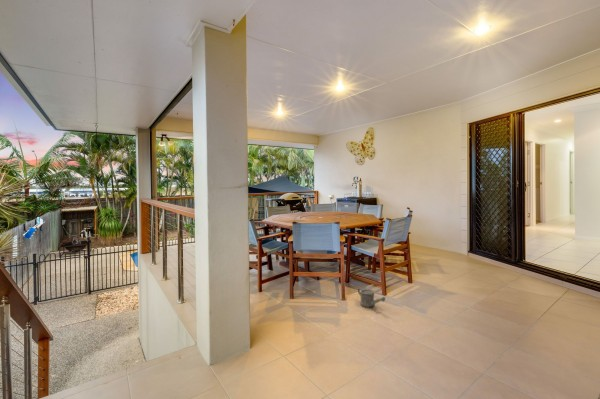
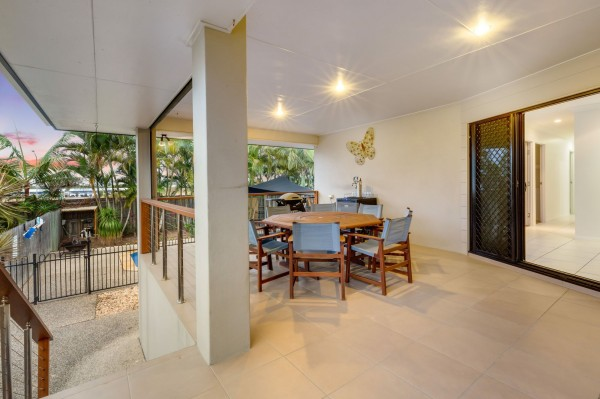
- watering can (370, 298)
